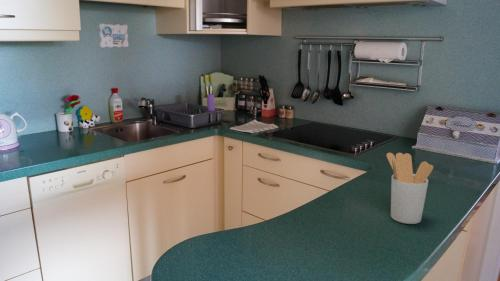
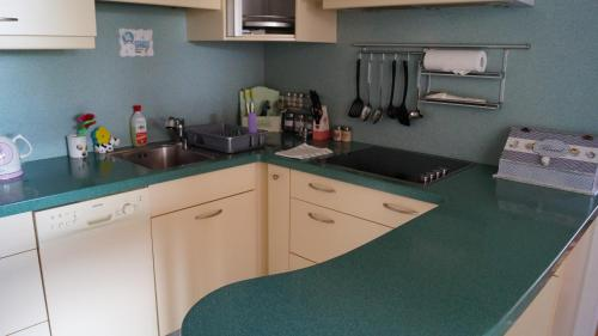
- utensil holder (404, 185)
